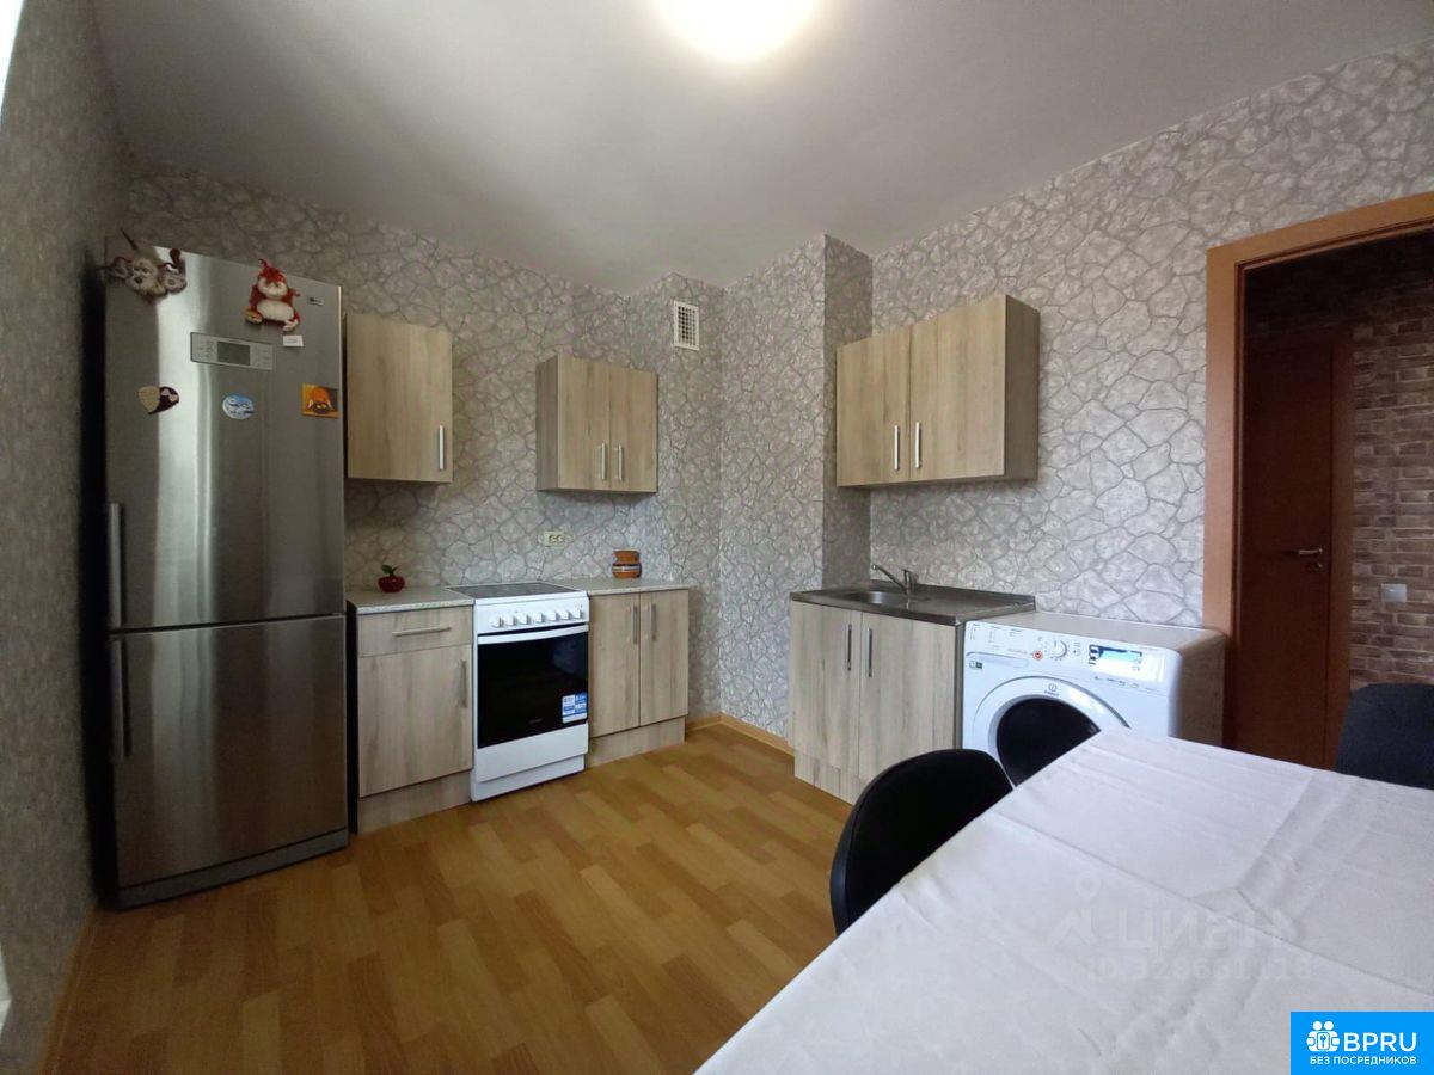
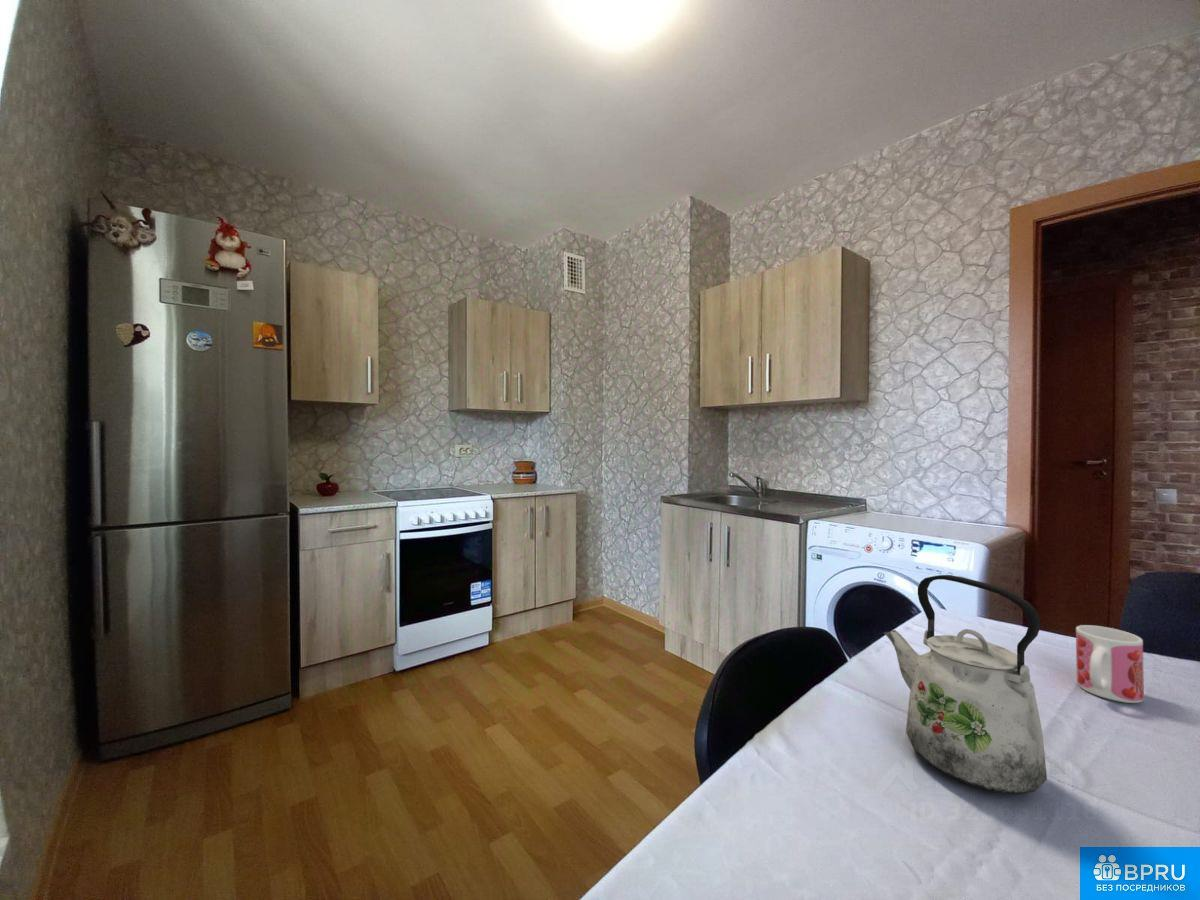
+ mug (1102, 664)
+ kettle (950, 663)
